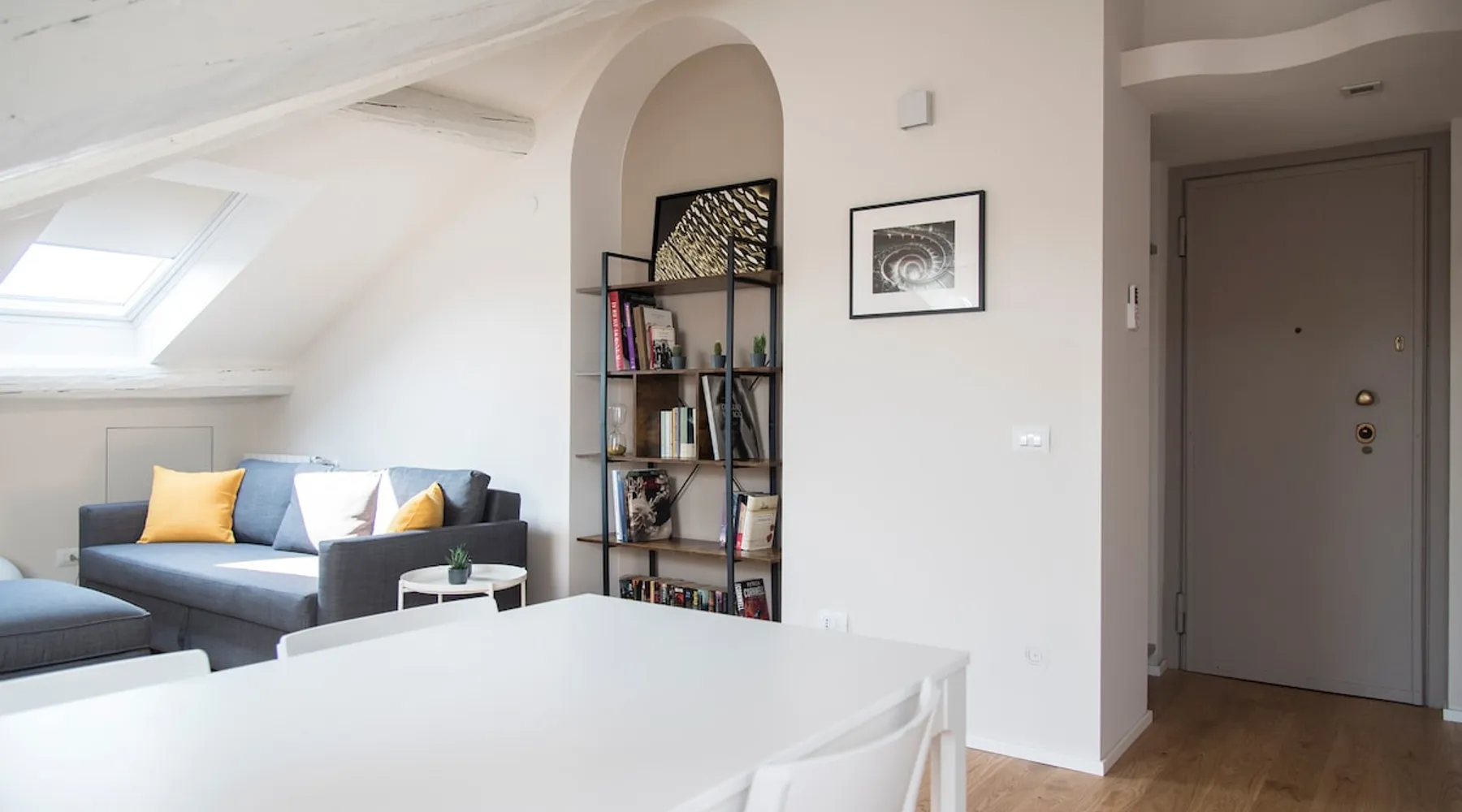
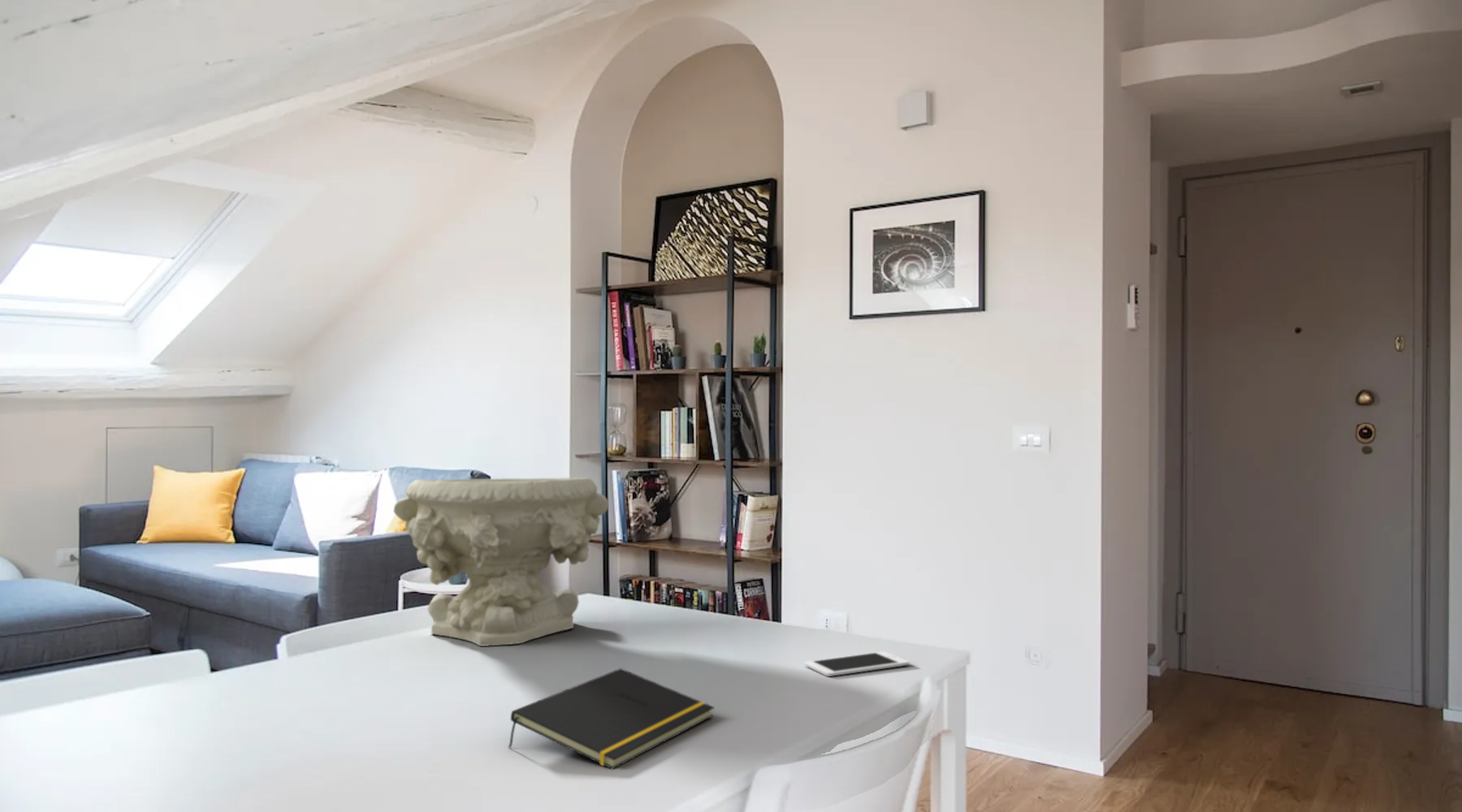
+ decorative bowl (493, 555)
+ notepad (616, 713)
+ cell phone (857, 663)
